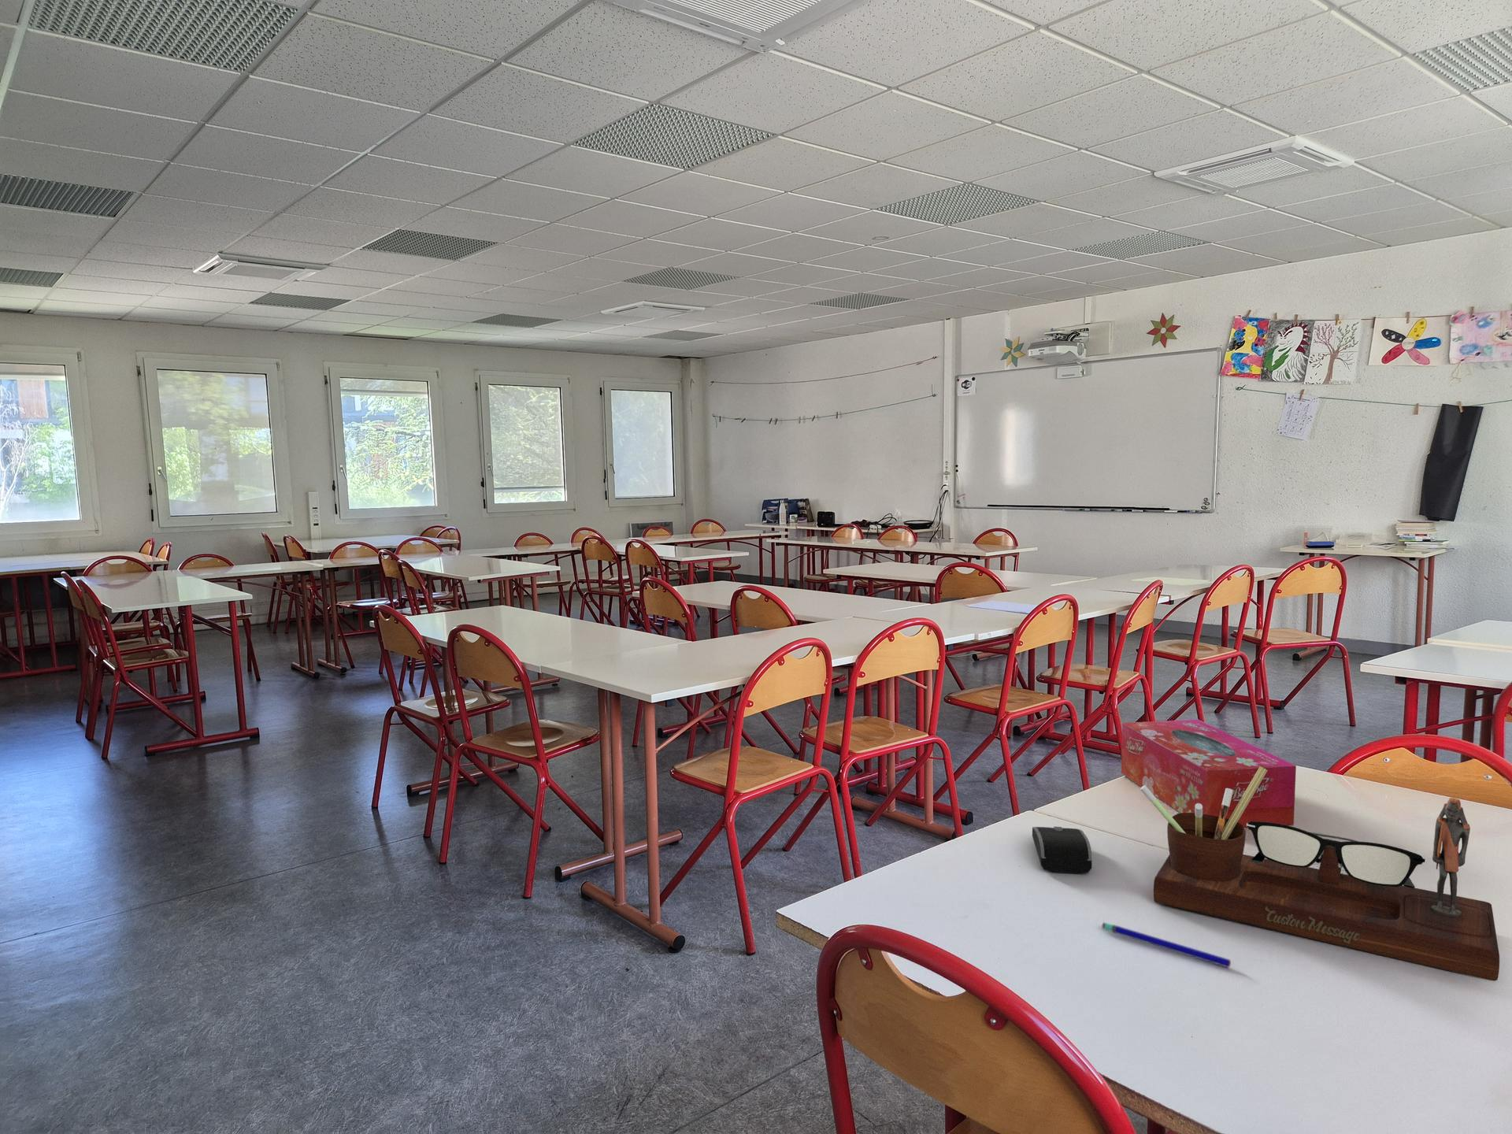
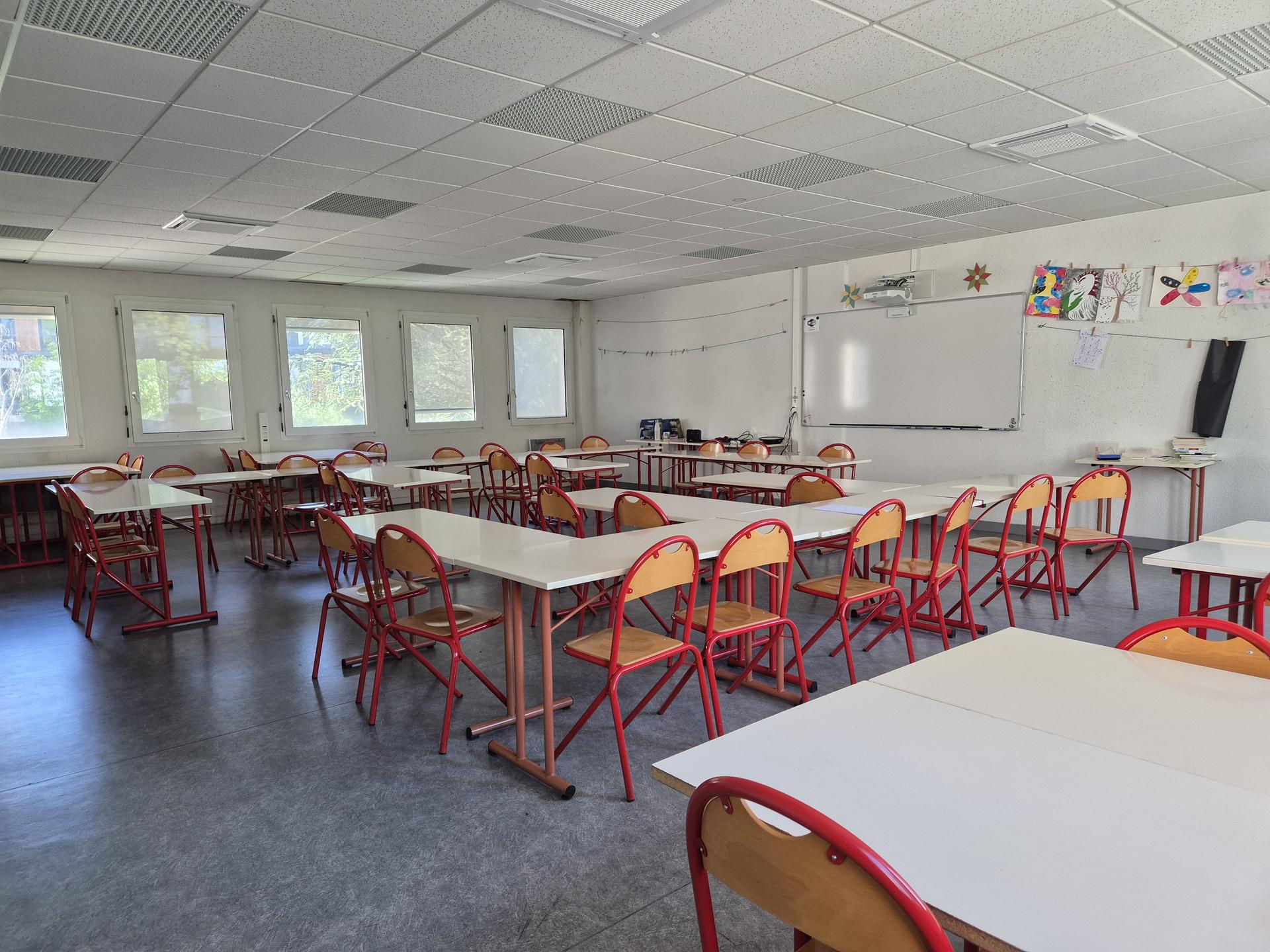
- tissue box (1201, 770)
- pen (1163, 943)
- computer mouse (1060, 843)
- desk organizer (1305, 845)
